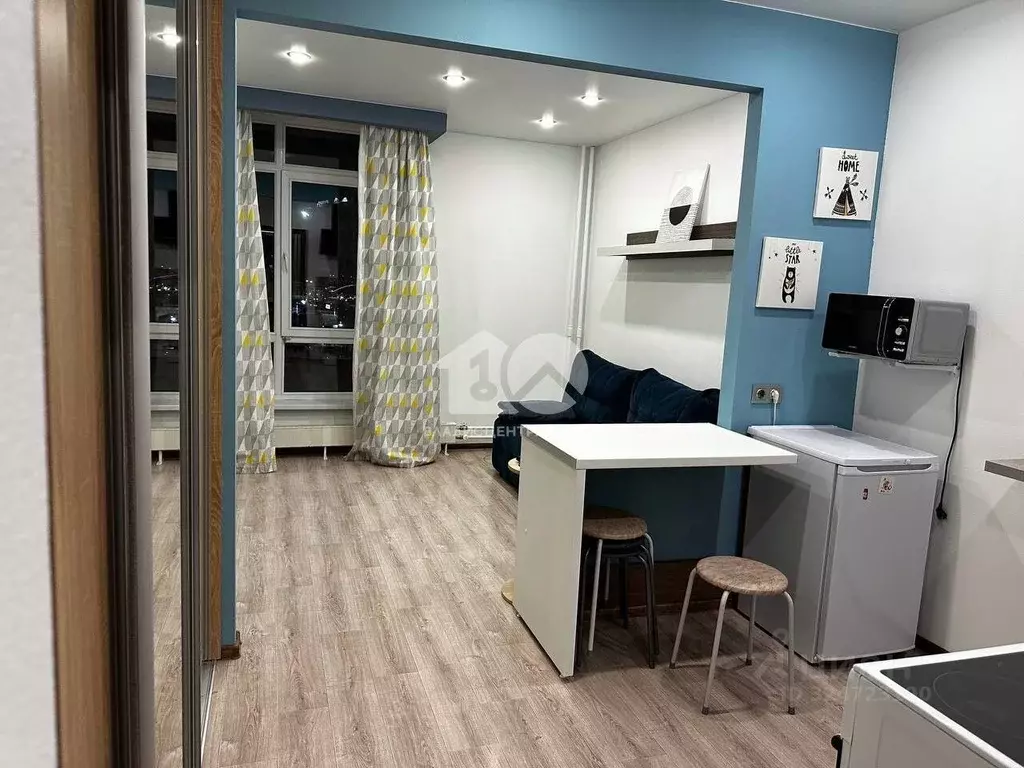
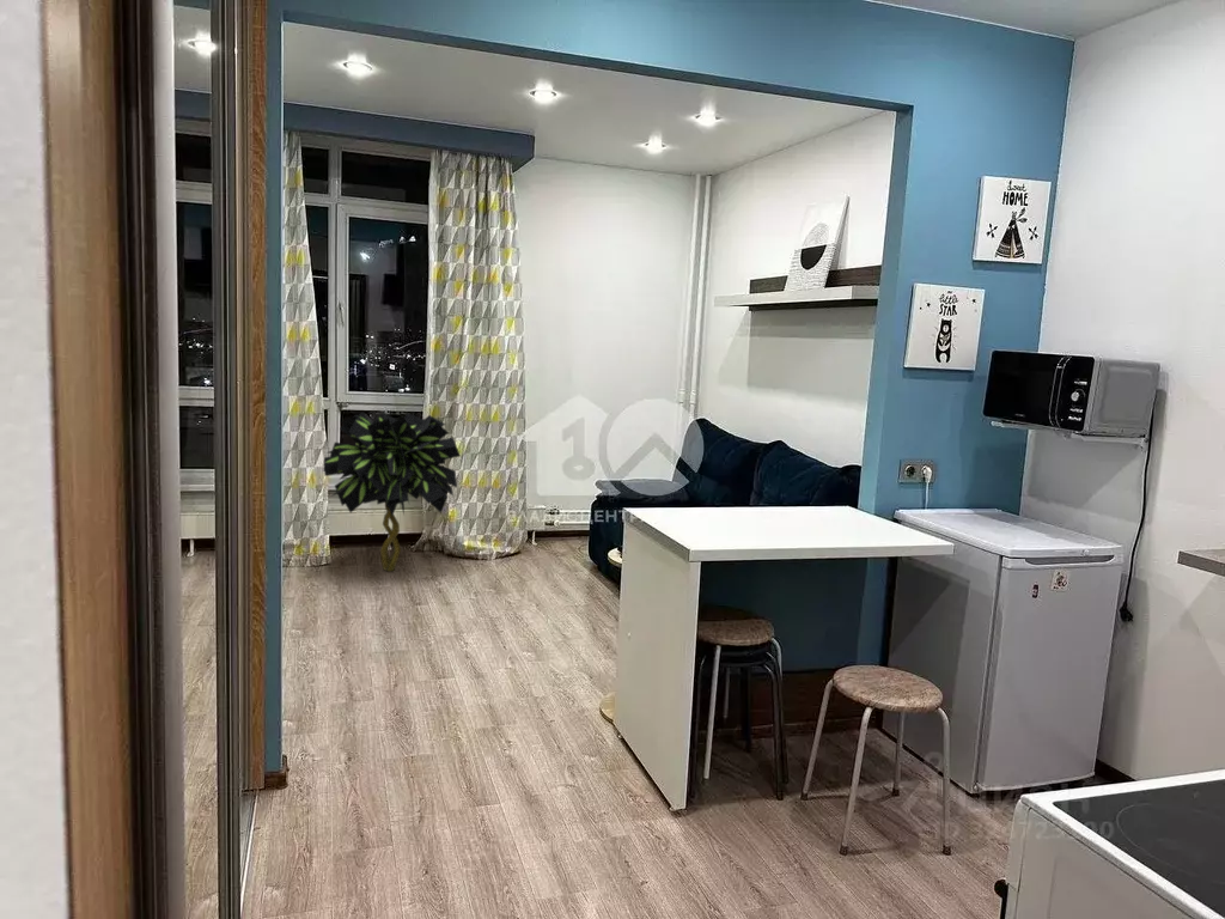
+ decorative plant (391, 493)
